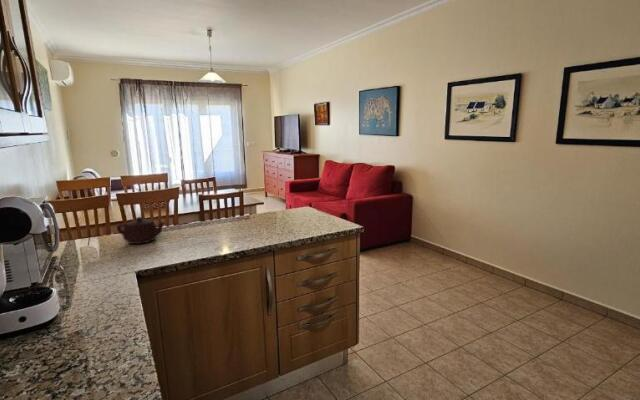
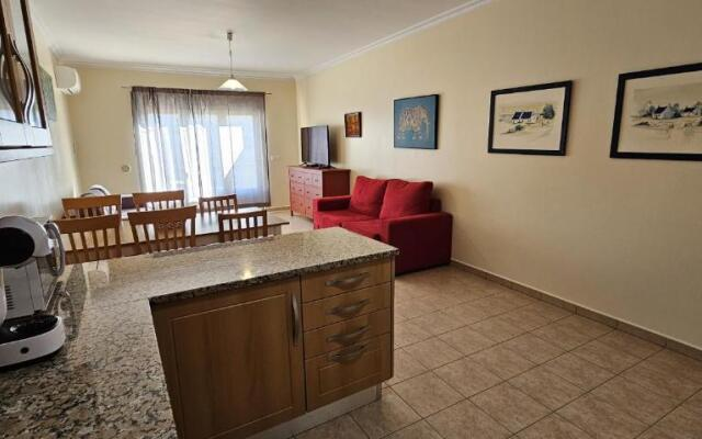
- teapot (142, 229)
